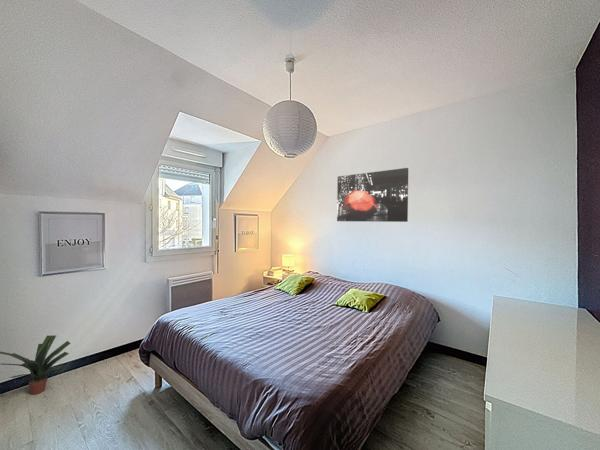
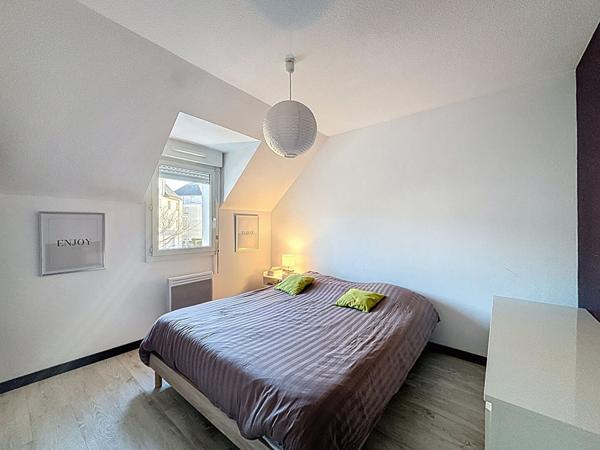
- wall art (369, 197)
- potted plant (33, 365)
